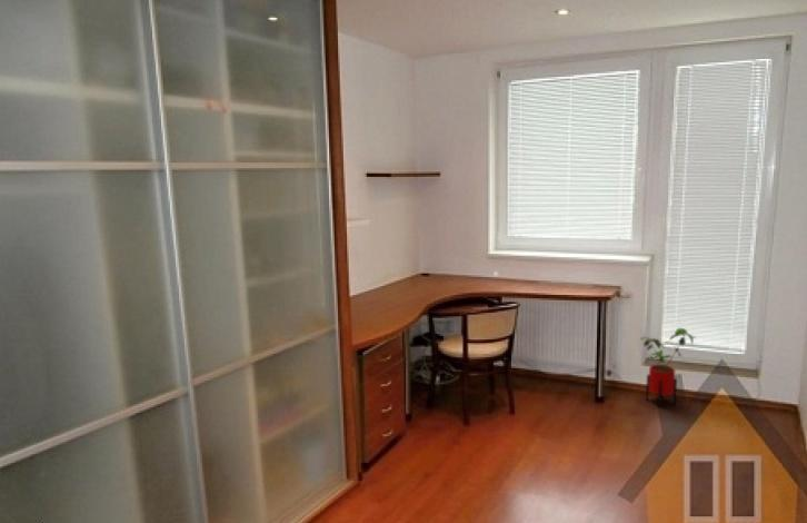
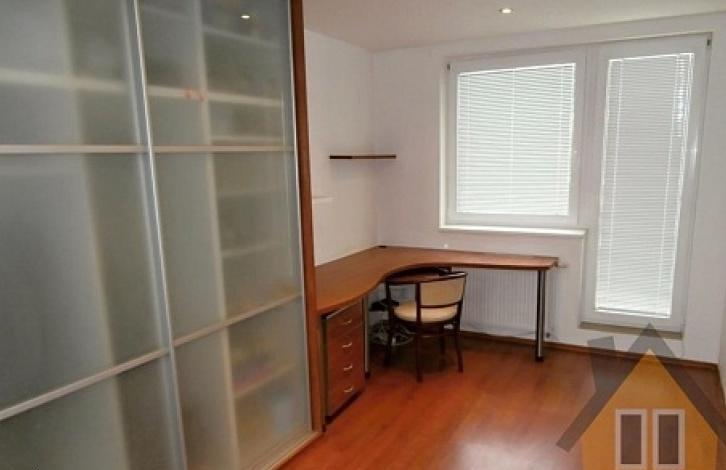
- house plant (665, 365)
